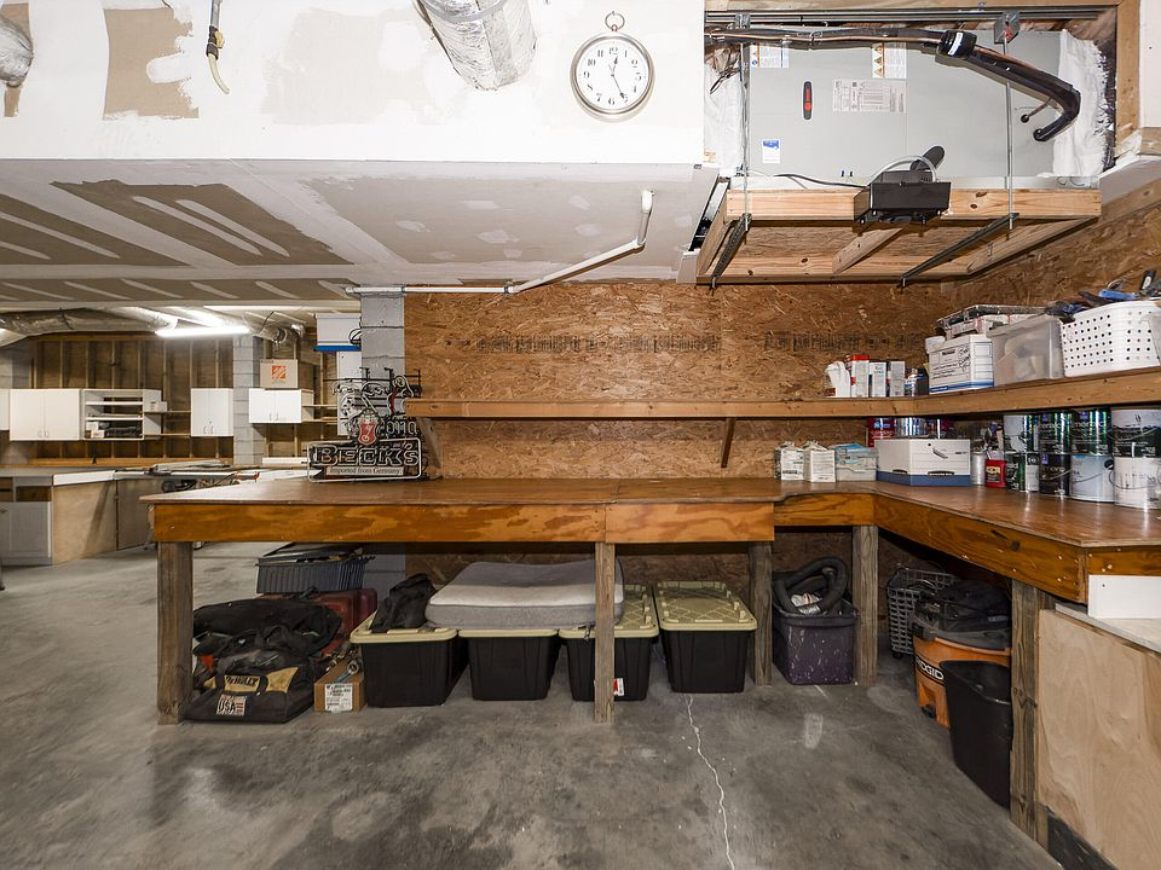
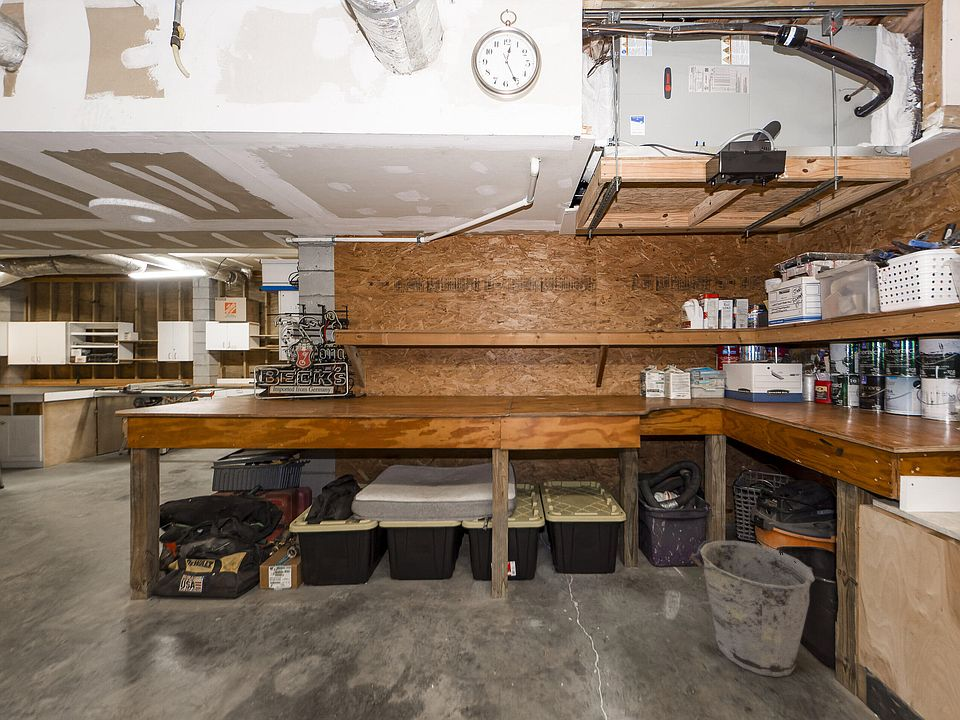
+ ceiling light (142, 216)
+ bucket (748, 605)
